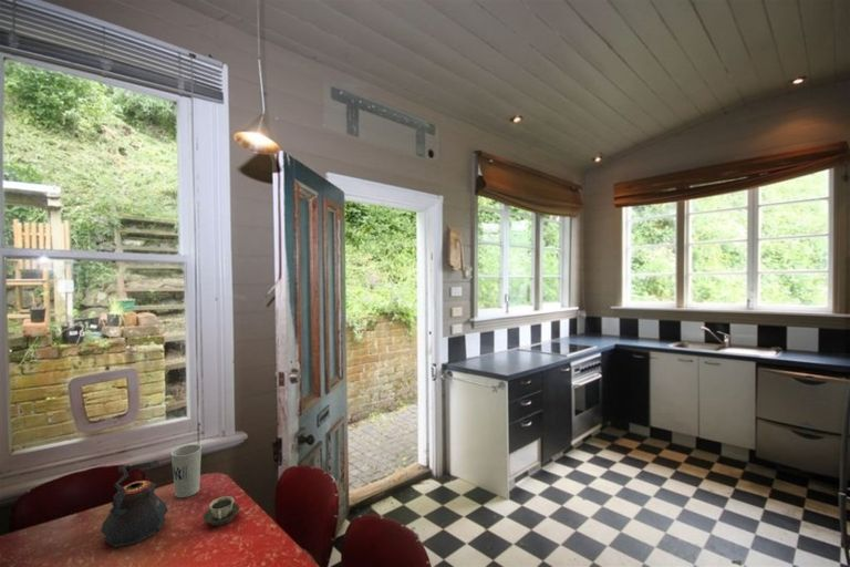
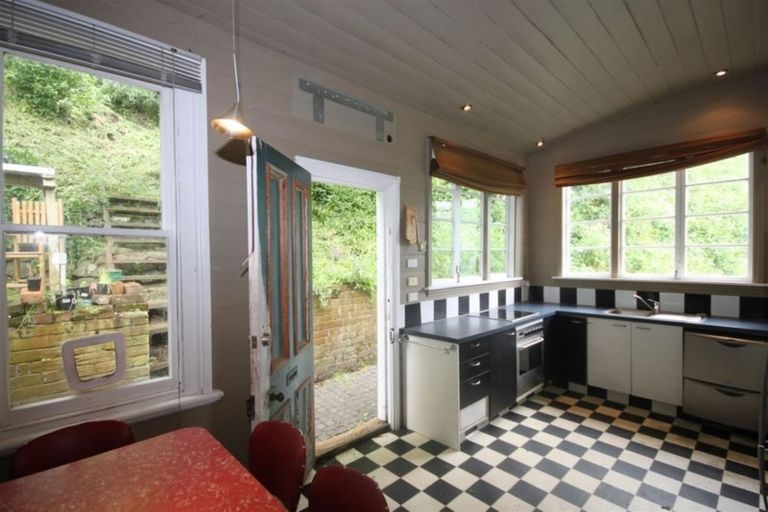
- cup (187, 471)
- teapot (133, 498)
- cup (221, 511)
